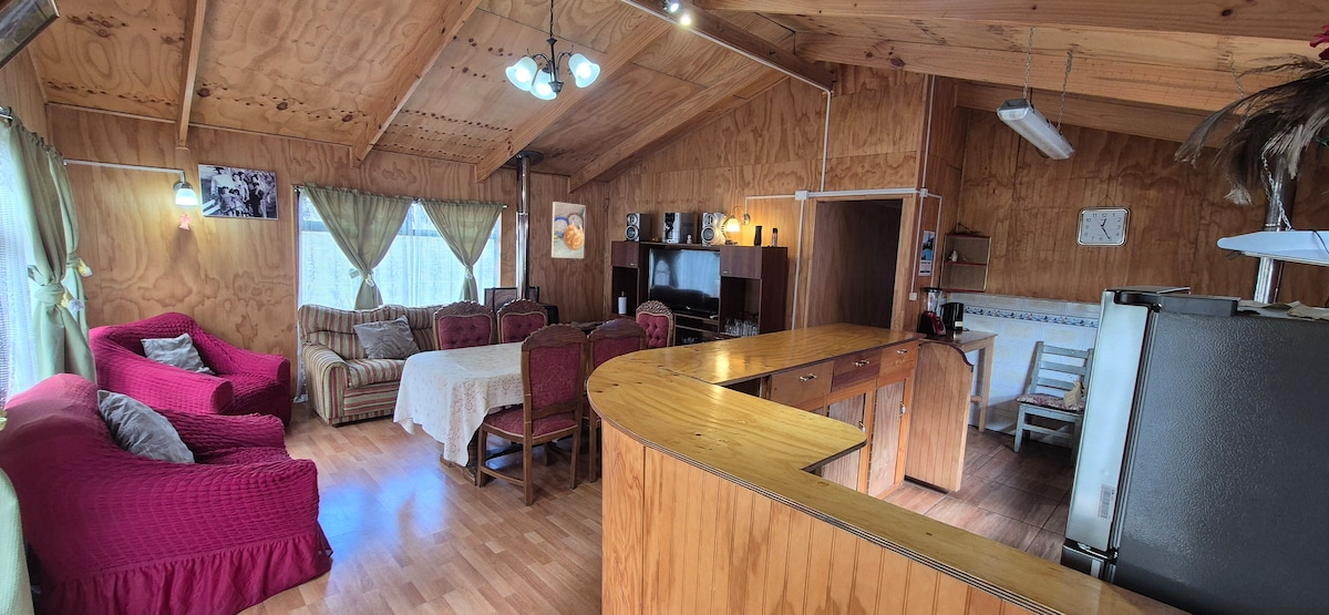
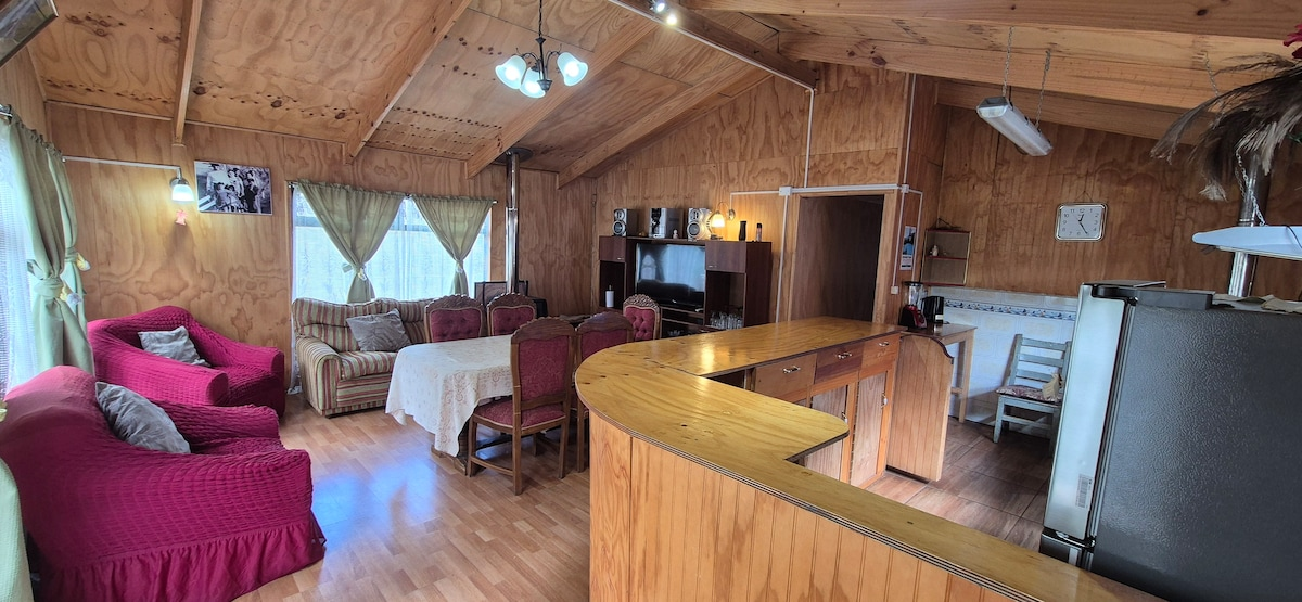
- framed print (568, 230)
